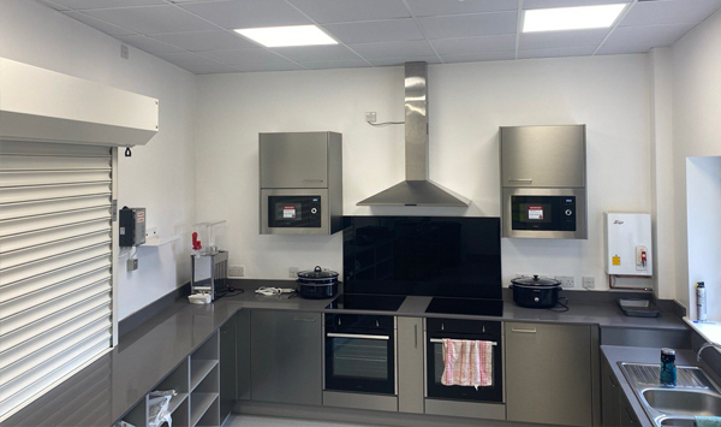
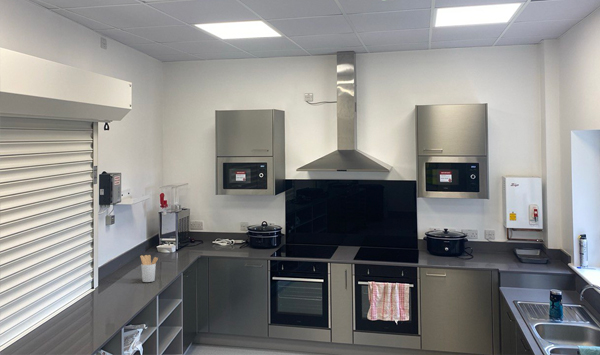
+ utensil holder (147, 267)
